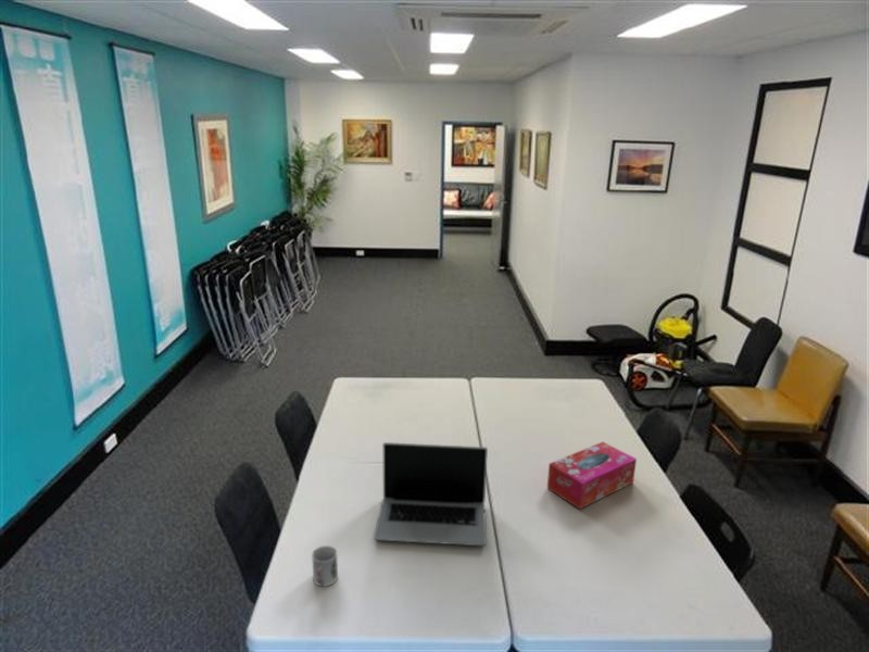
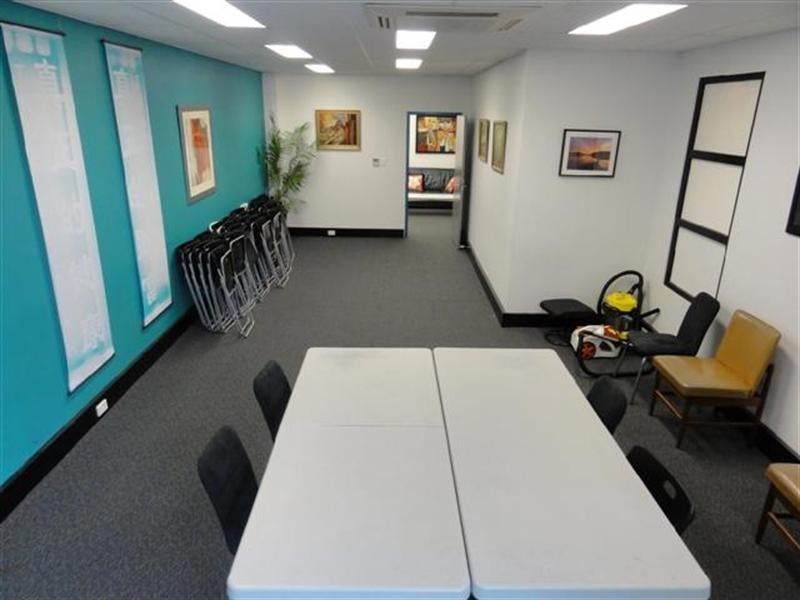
- tissue box (591, 473)
- laptop (432, 492)
- cup (323, 569)
